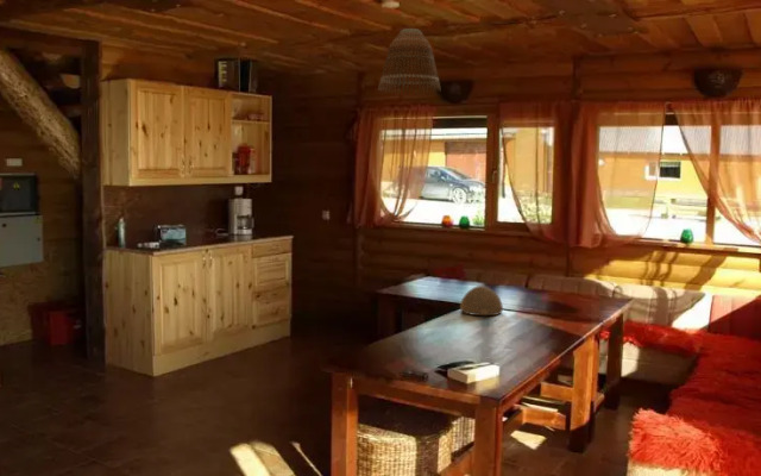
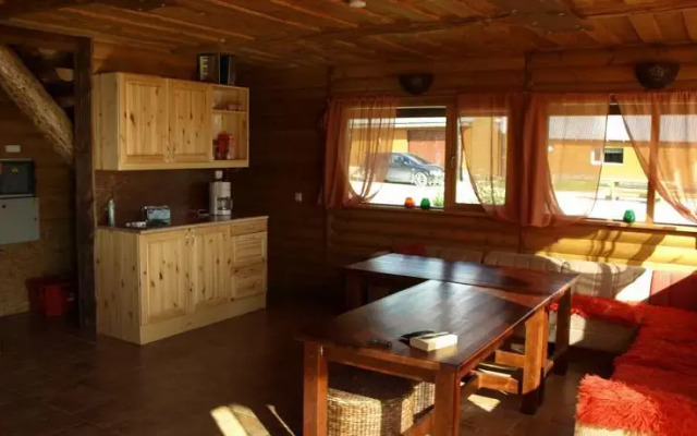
- bowl (480, 299)
- lamp shade (409, 60)
